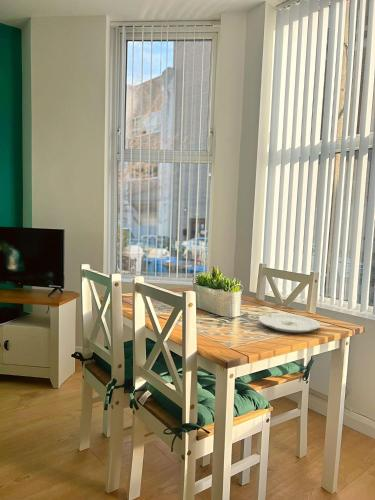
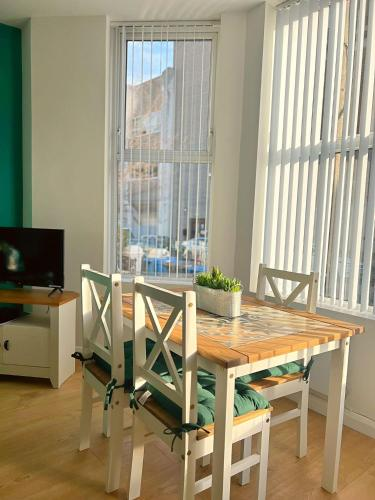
- plate (288, 323)
